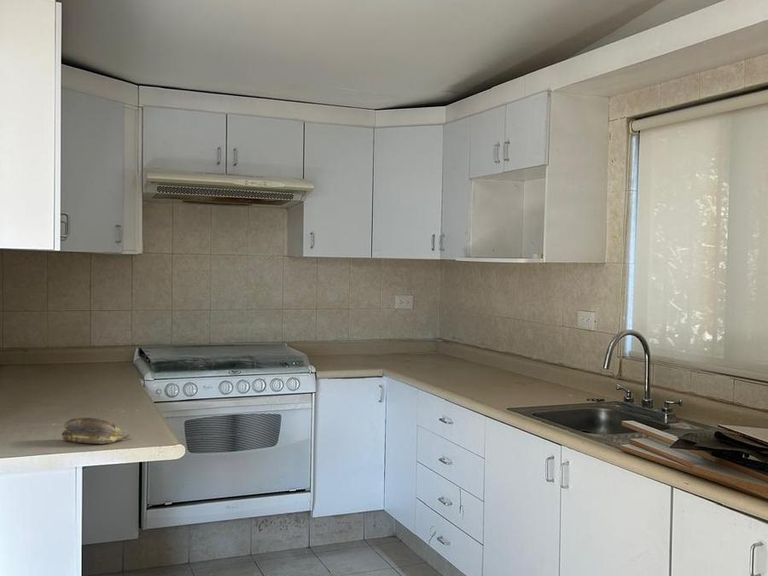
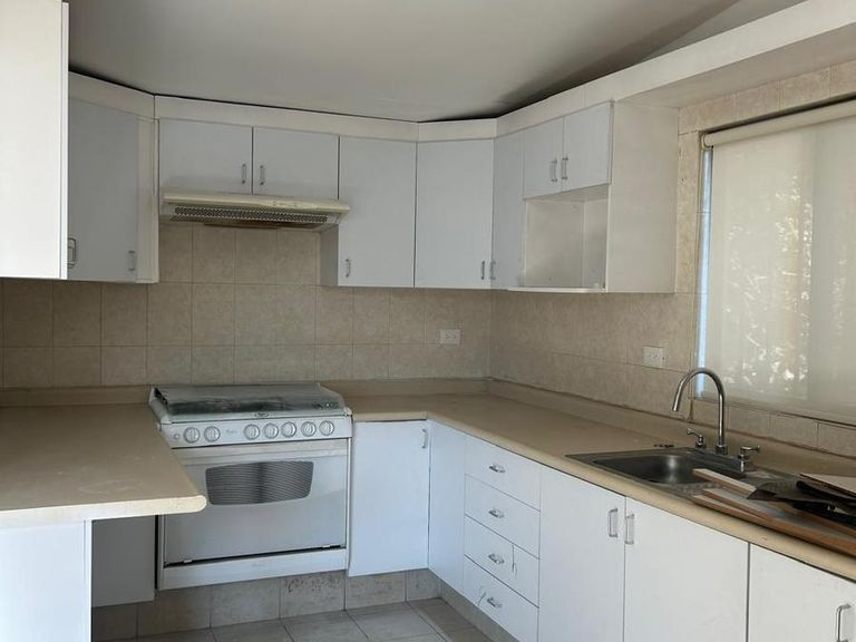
- banana (95, 428)
